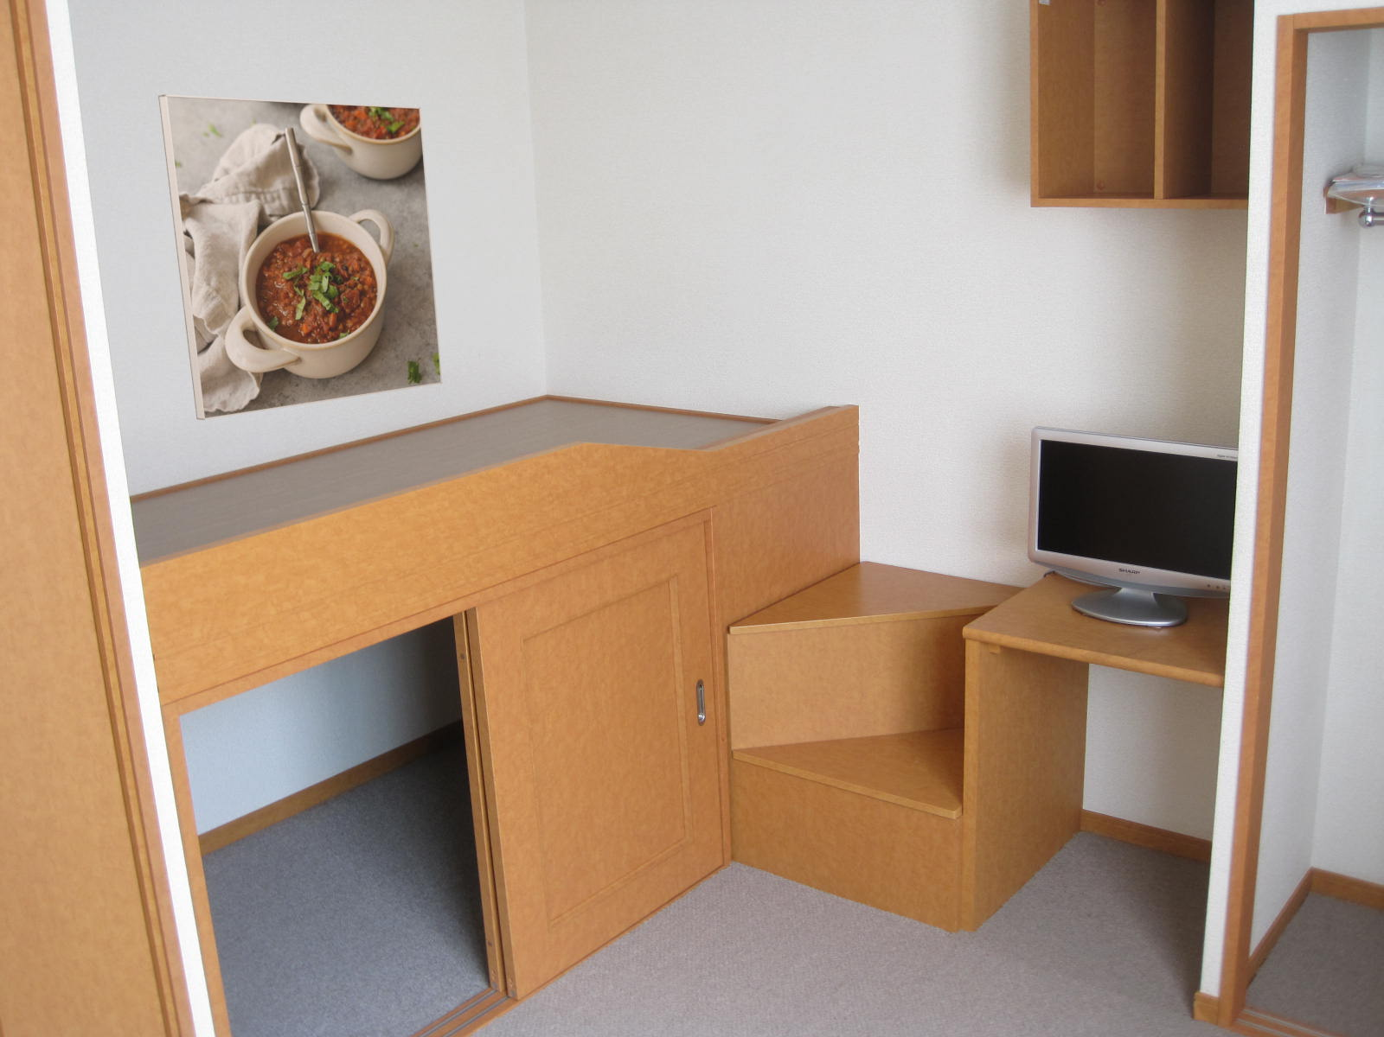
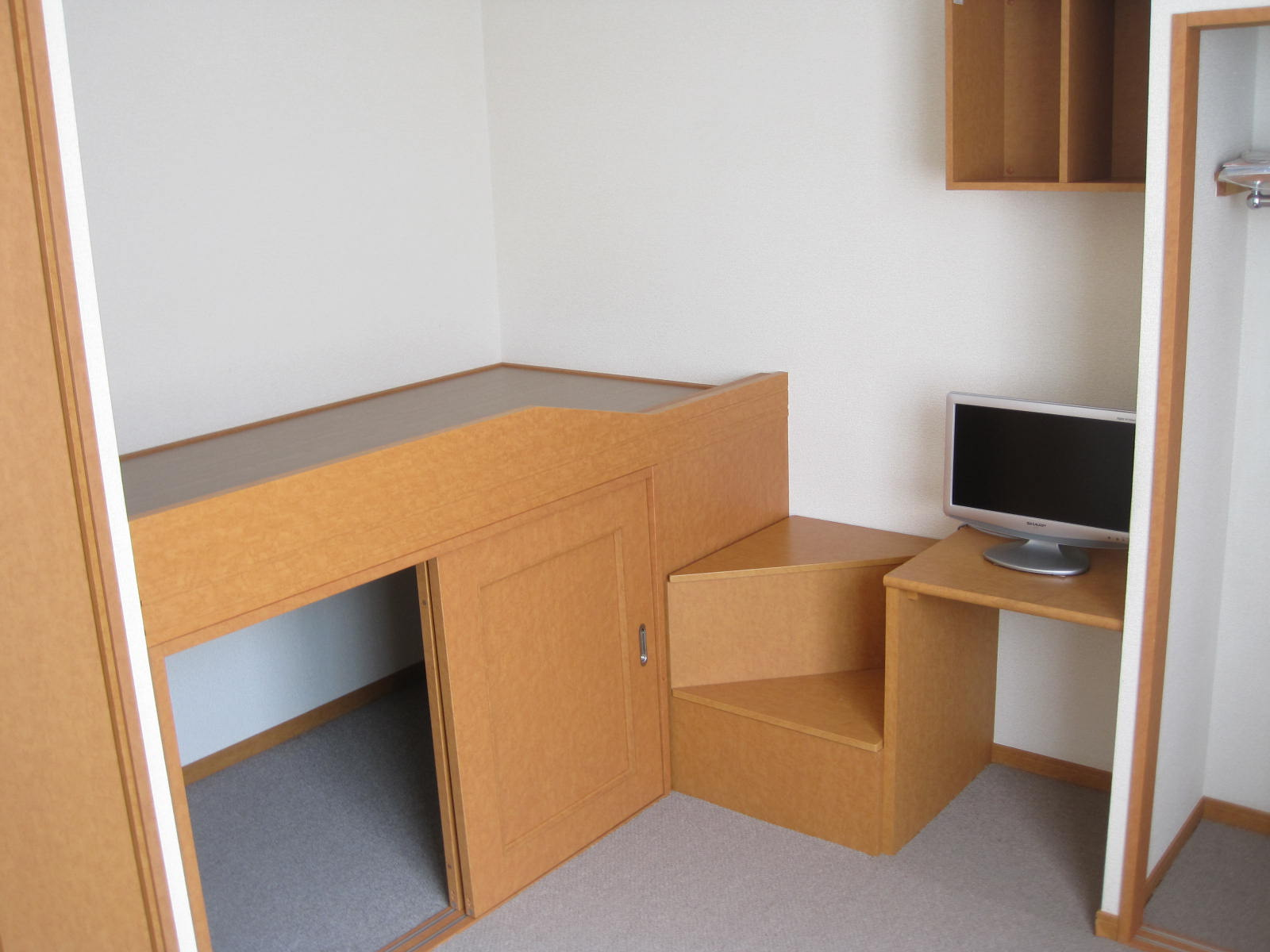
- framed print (315, 254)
